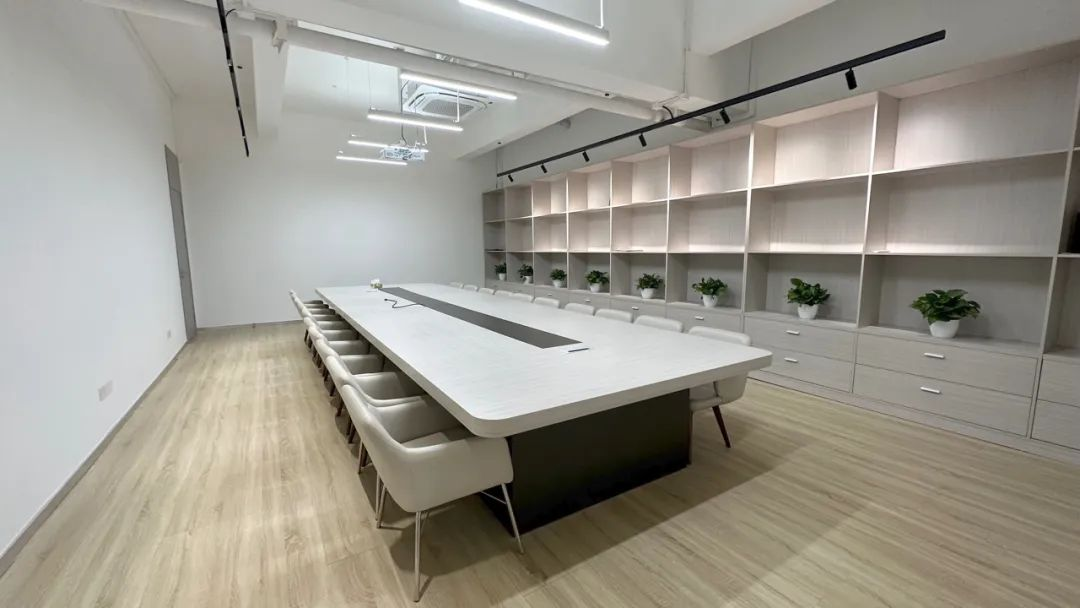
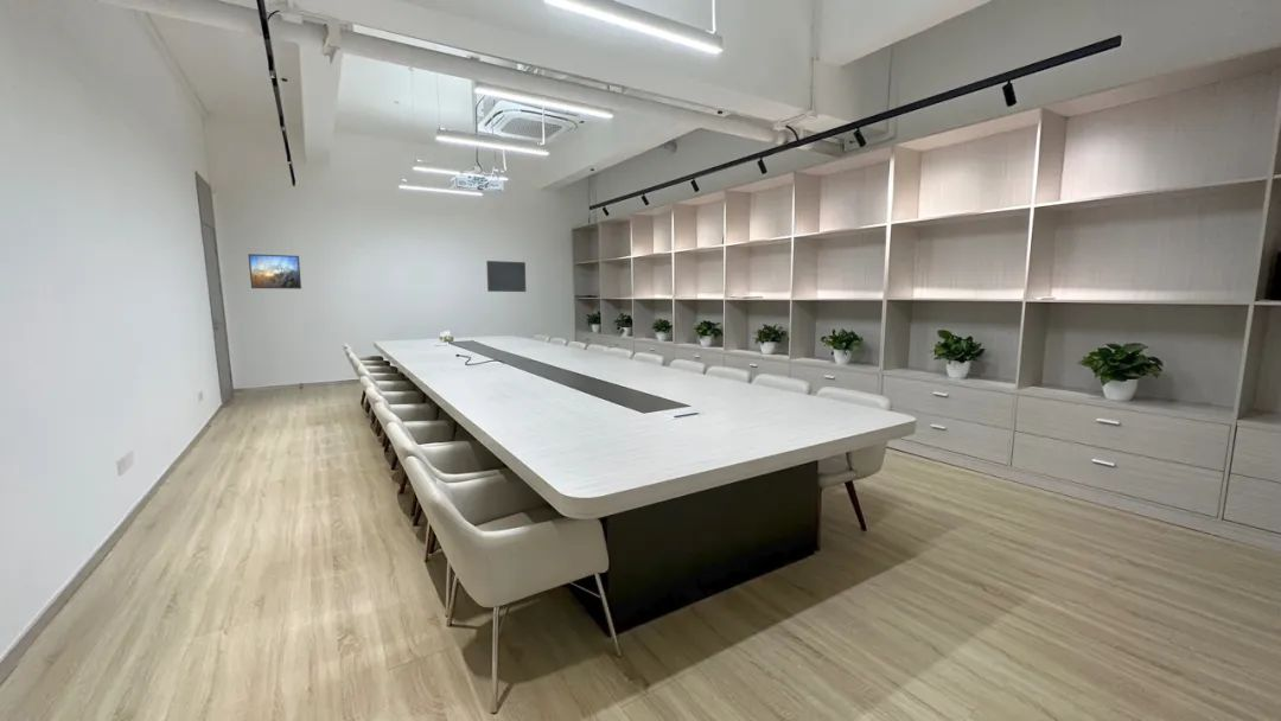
+ monitor (506, 276)
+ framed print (275, 272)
